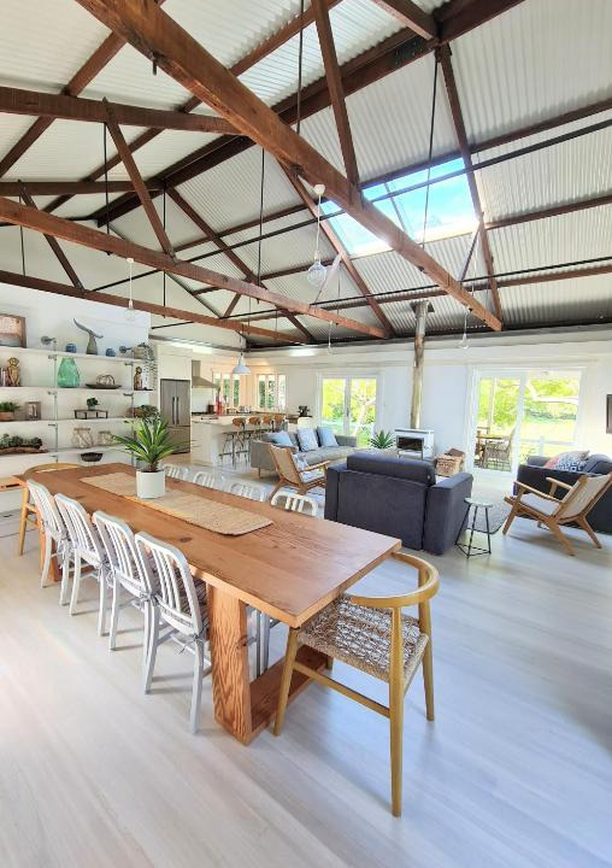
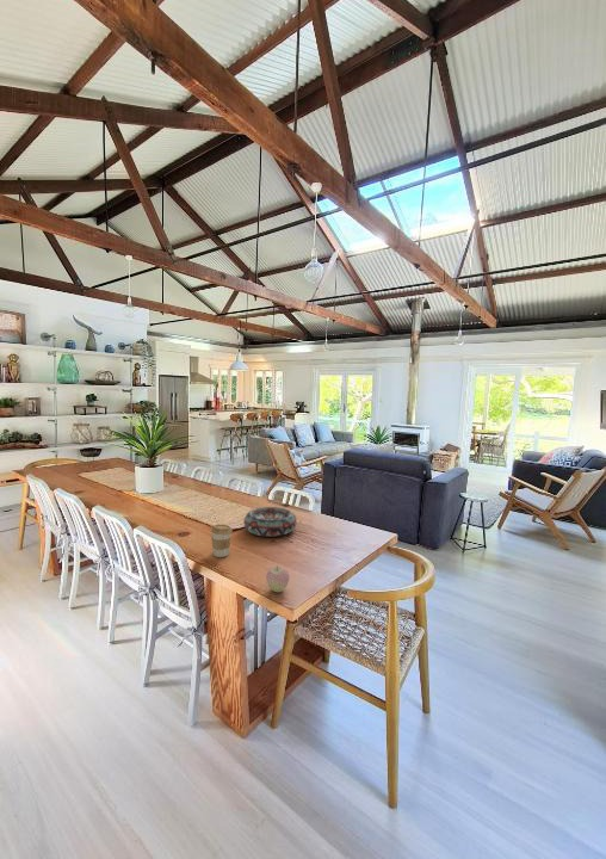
+ apple (277, 576)
+ decorative bowl (270, 520)
+ coffee cup (221, 539)
